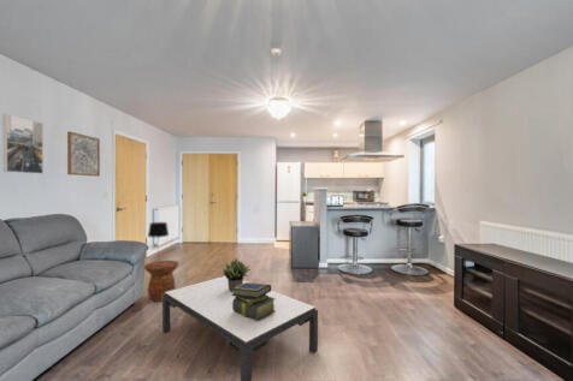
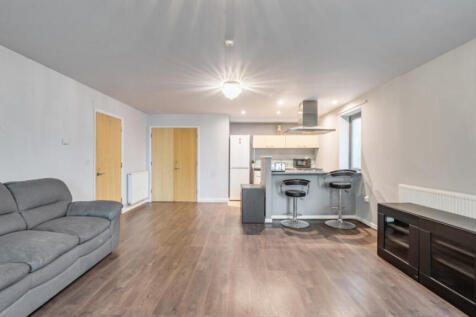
- table lamp (158, 244)
- potted plant (238, 273)
- side table (161, 280)
- wall art (84, 155)
- coffee table (235, 319)
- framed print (24, 145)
- stack of books (252, 298)
